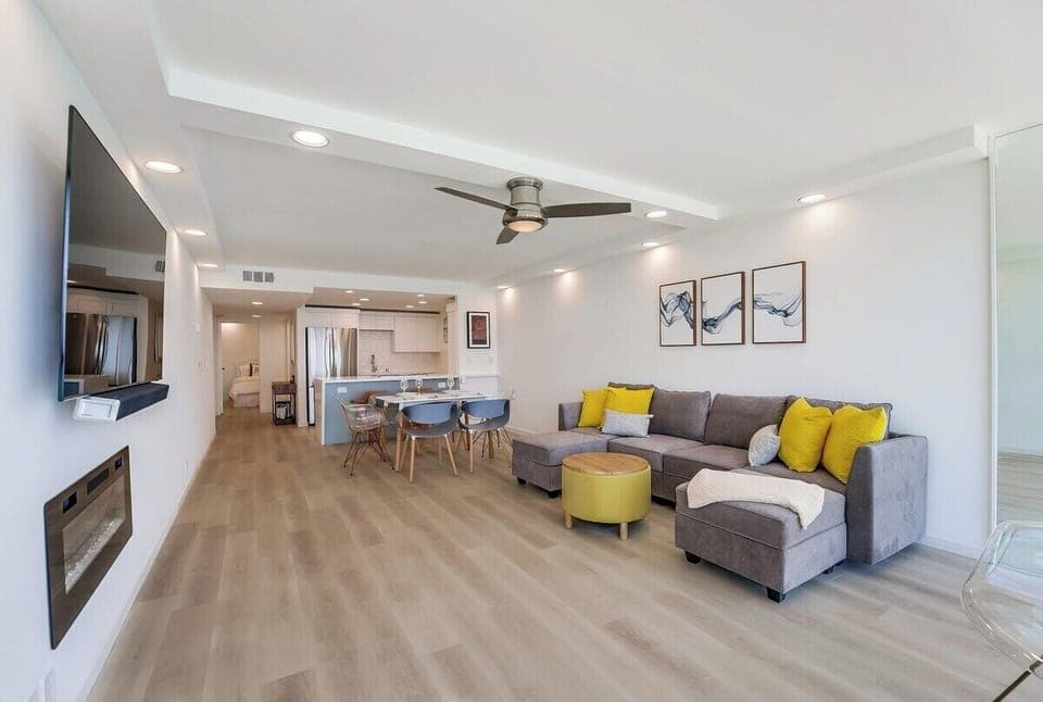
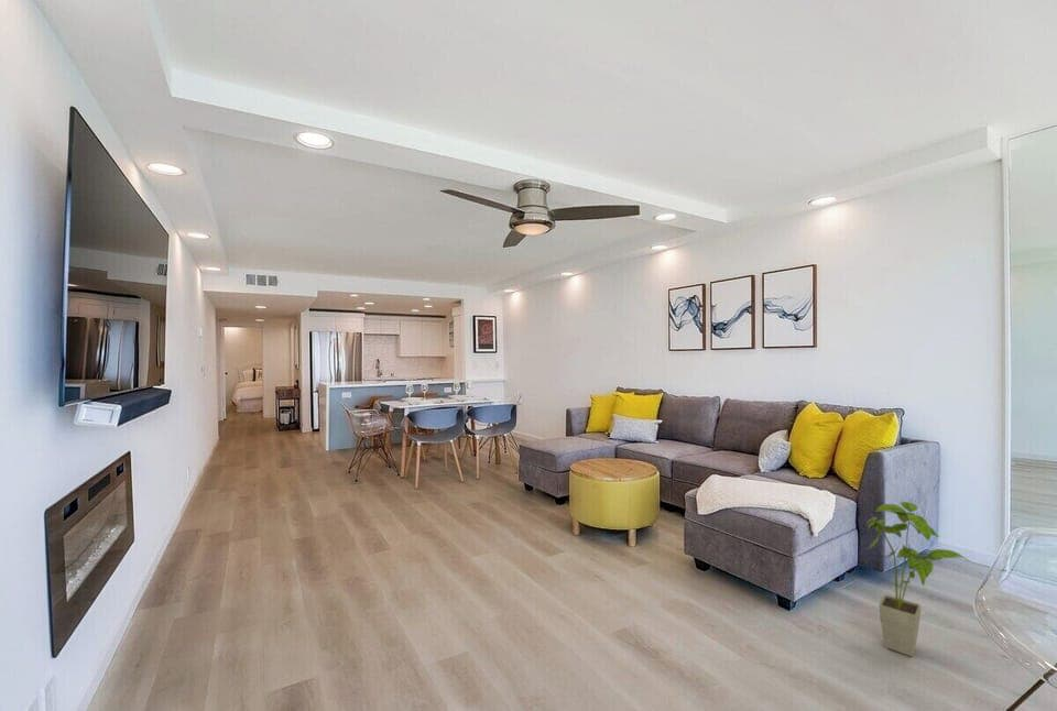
+ house plant (912, 577)
